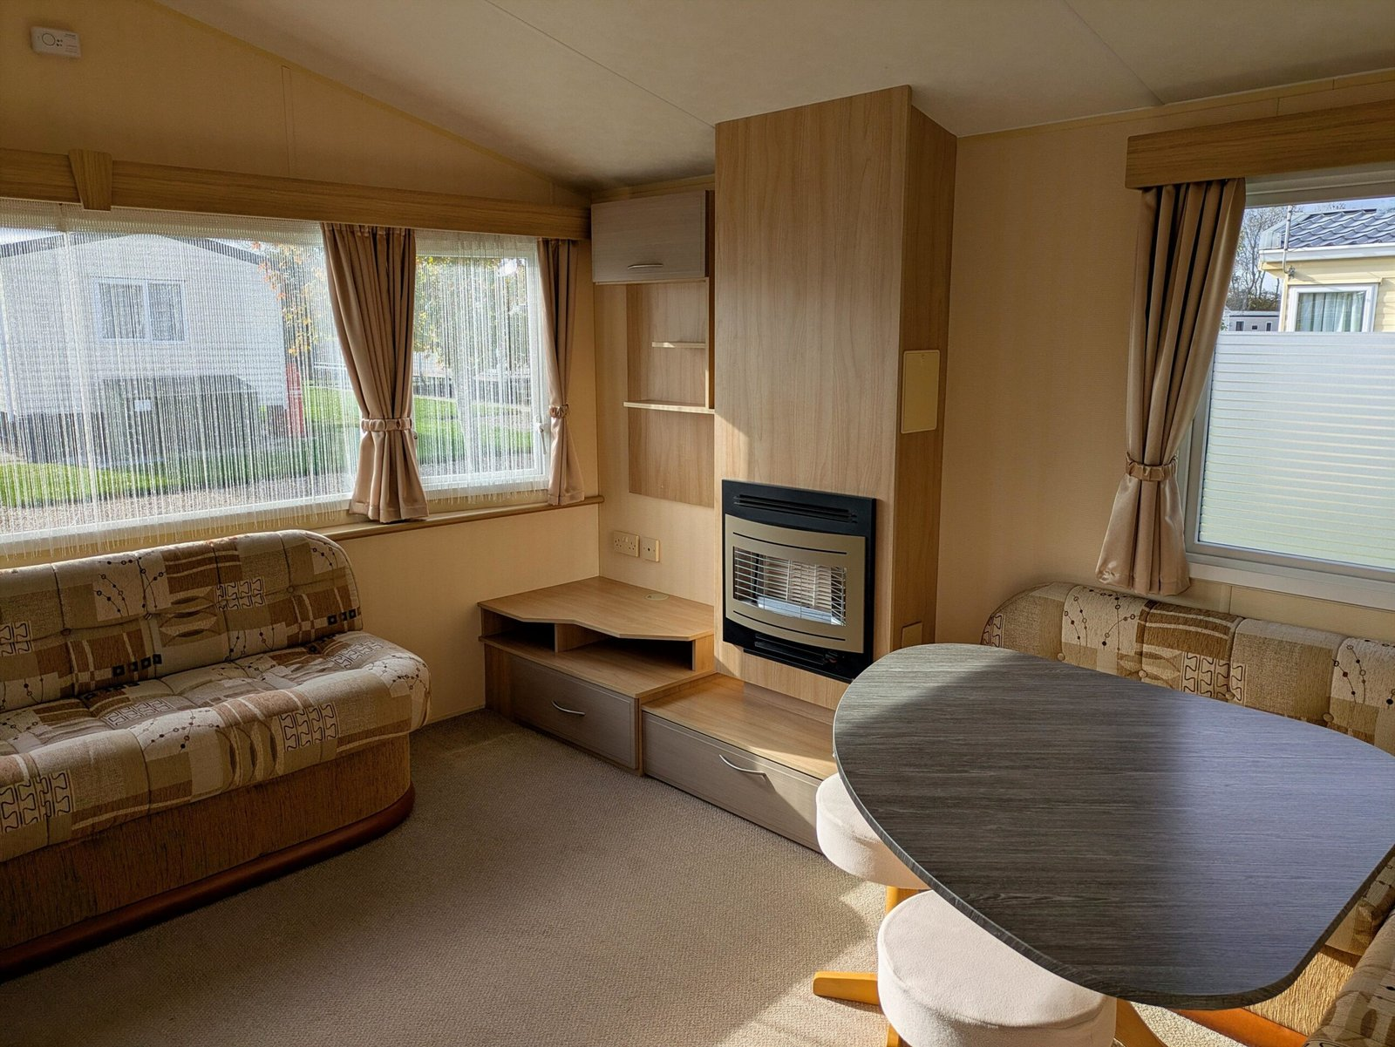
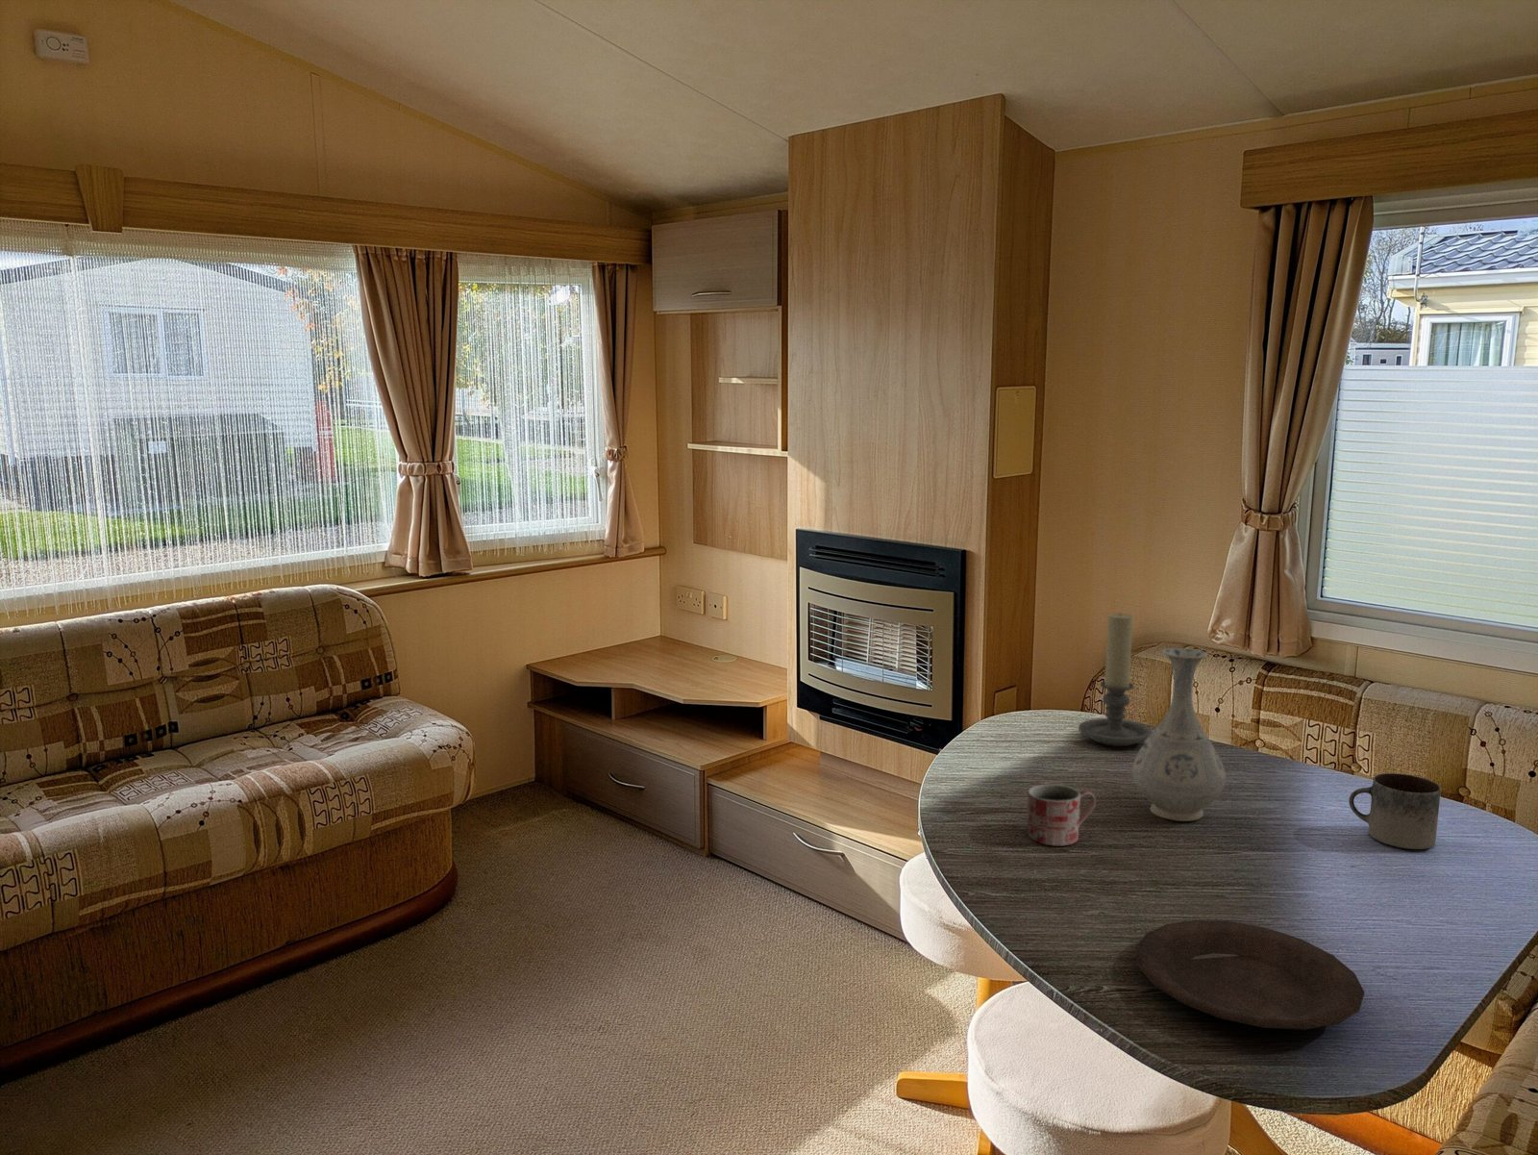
+ plate (1244, 977)
+ candle holder (1116, 675)
+ mug (1394, 809)
+ vase (1180, 733)
+ mug (1063, 814)
